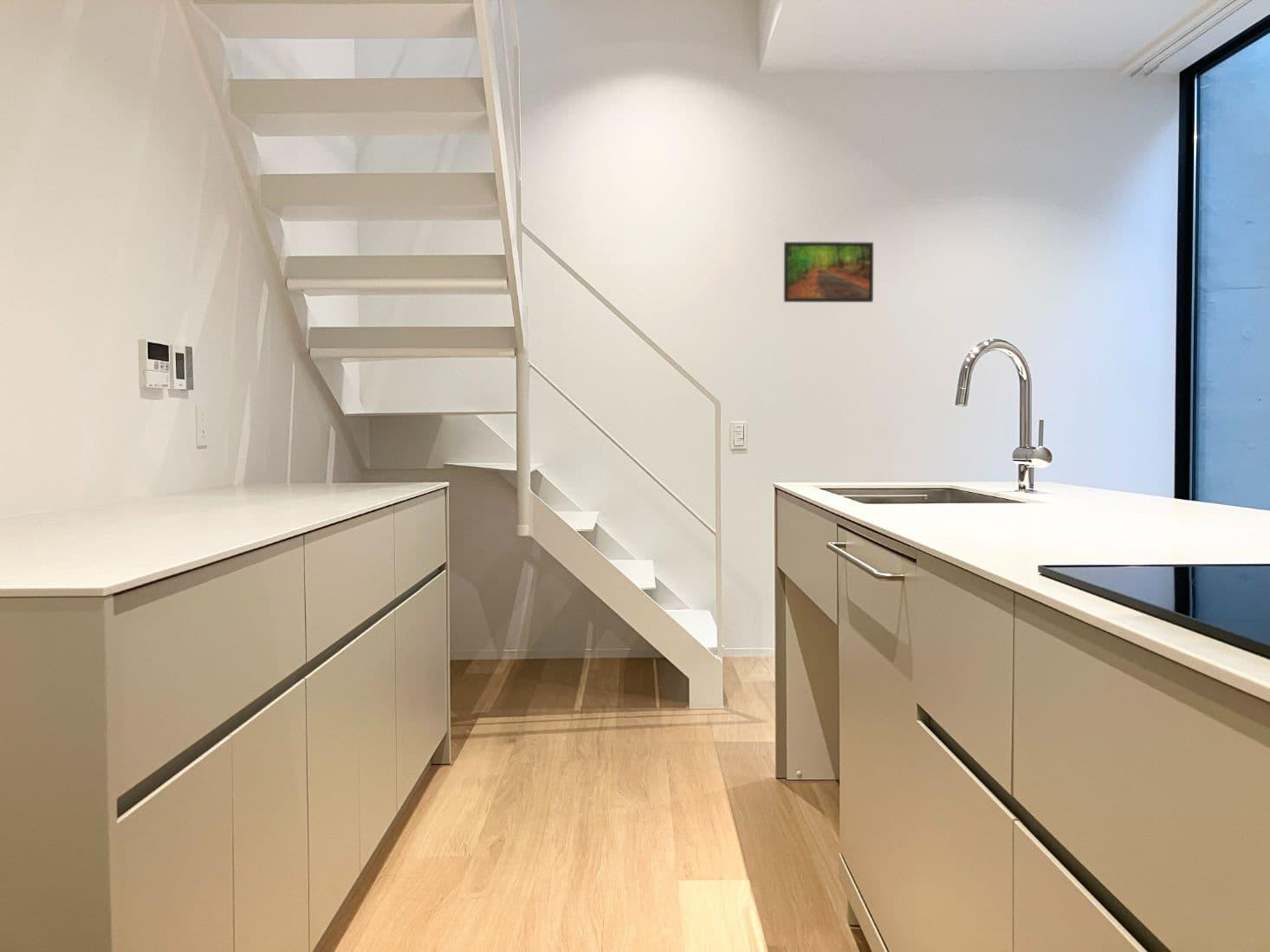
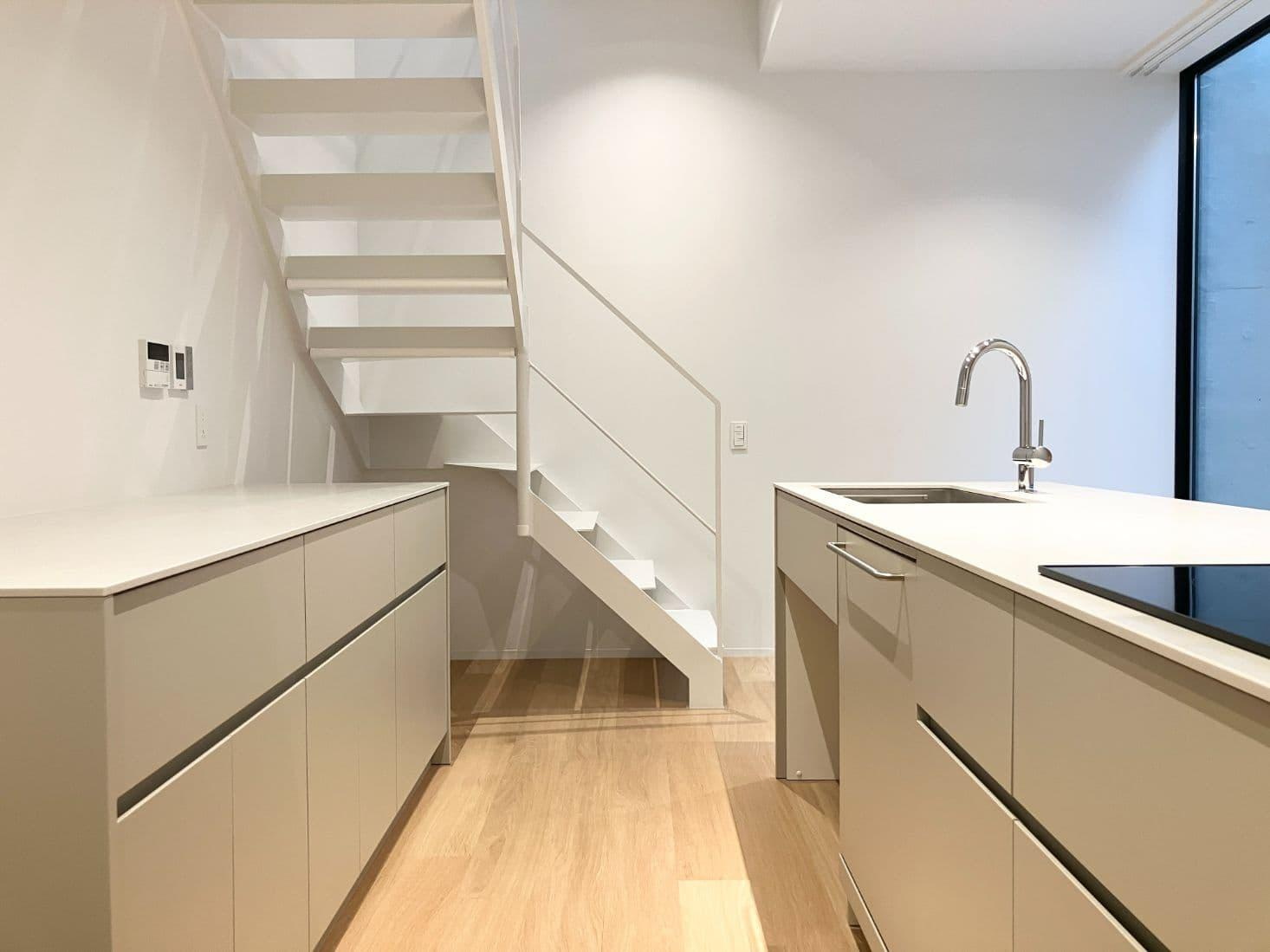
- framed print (828, 272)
